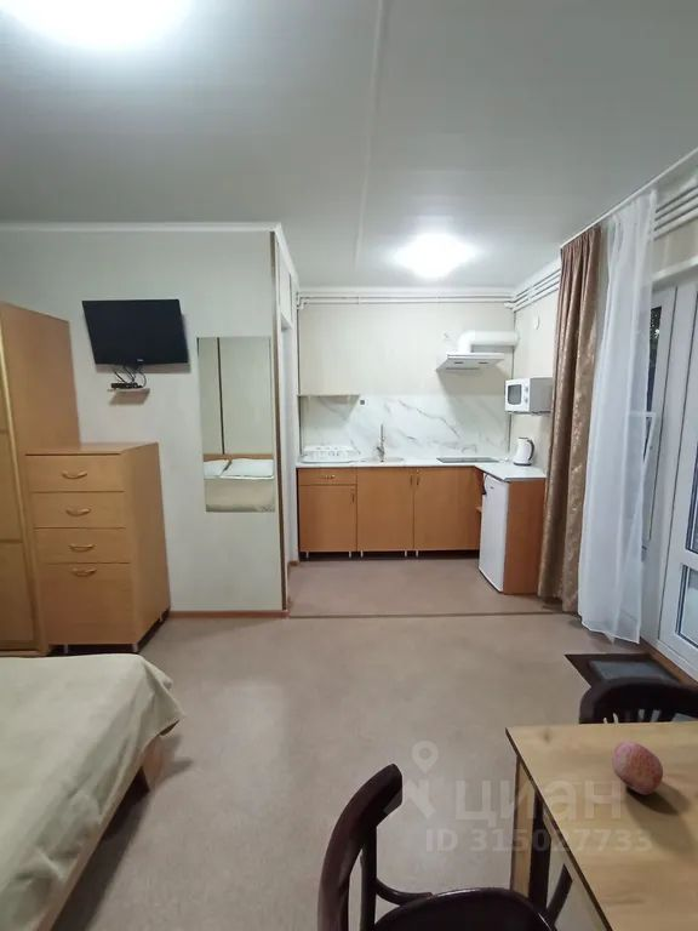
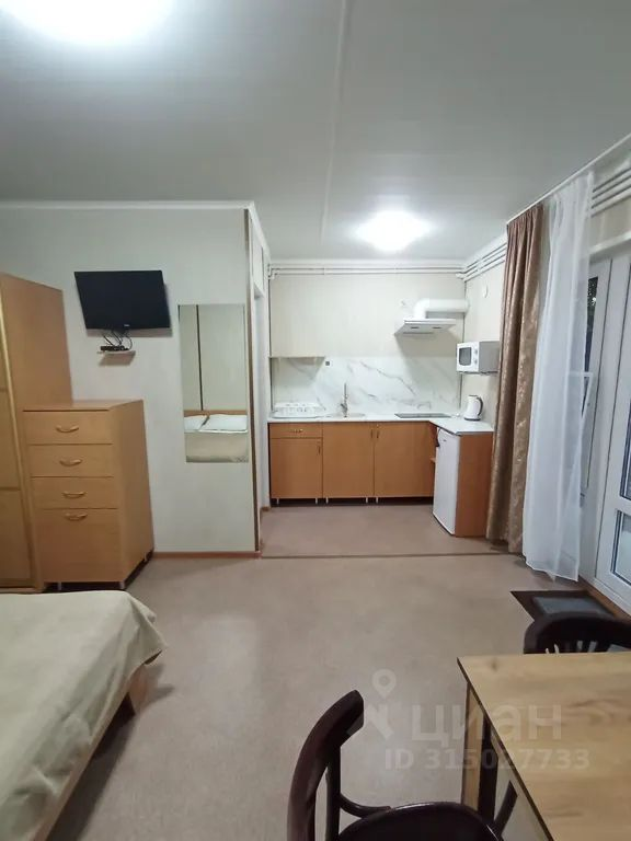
- fruit (636, 766)
